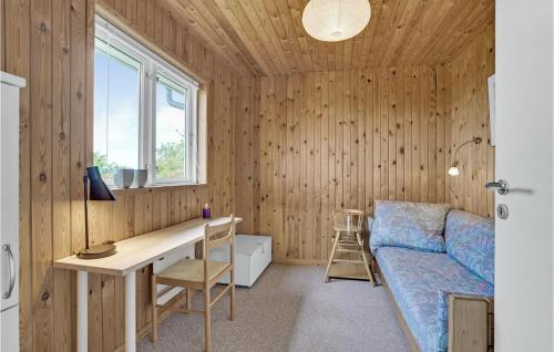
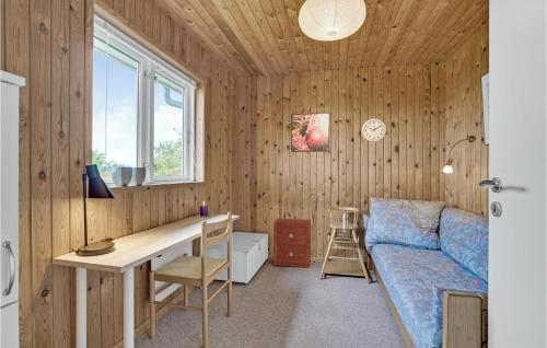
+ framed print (310, 132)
+ wall clock (373, 130)
+ nightstand (292, 242)
